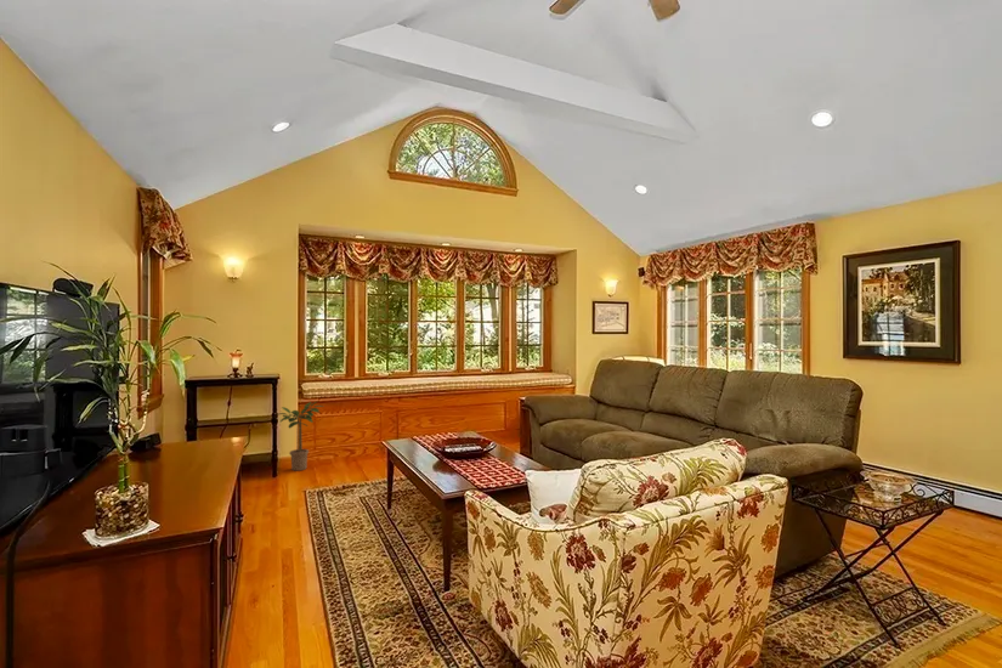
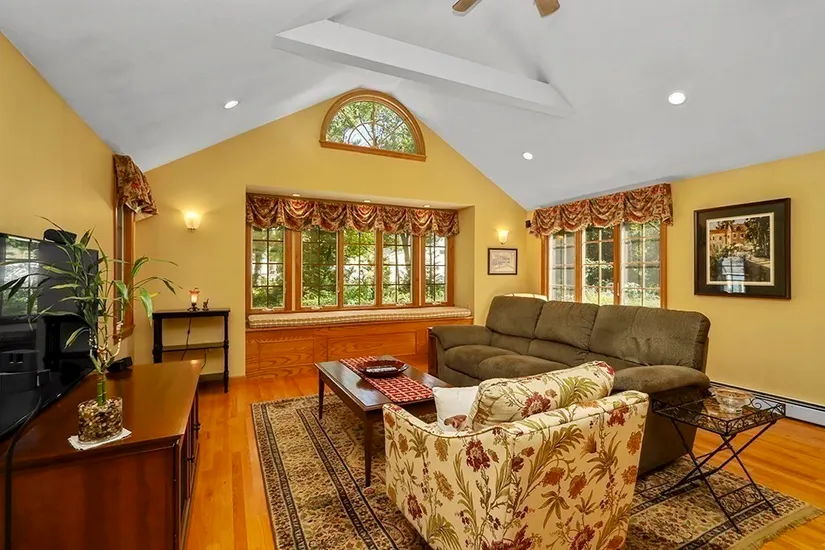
- potted plant (300, 434)
